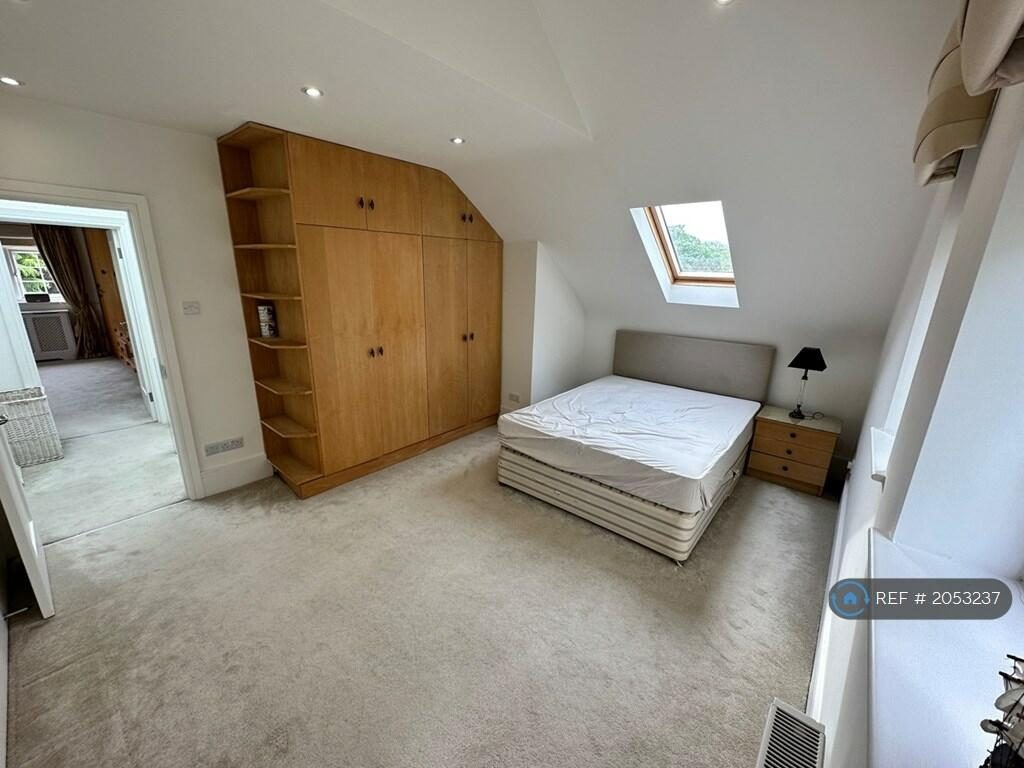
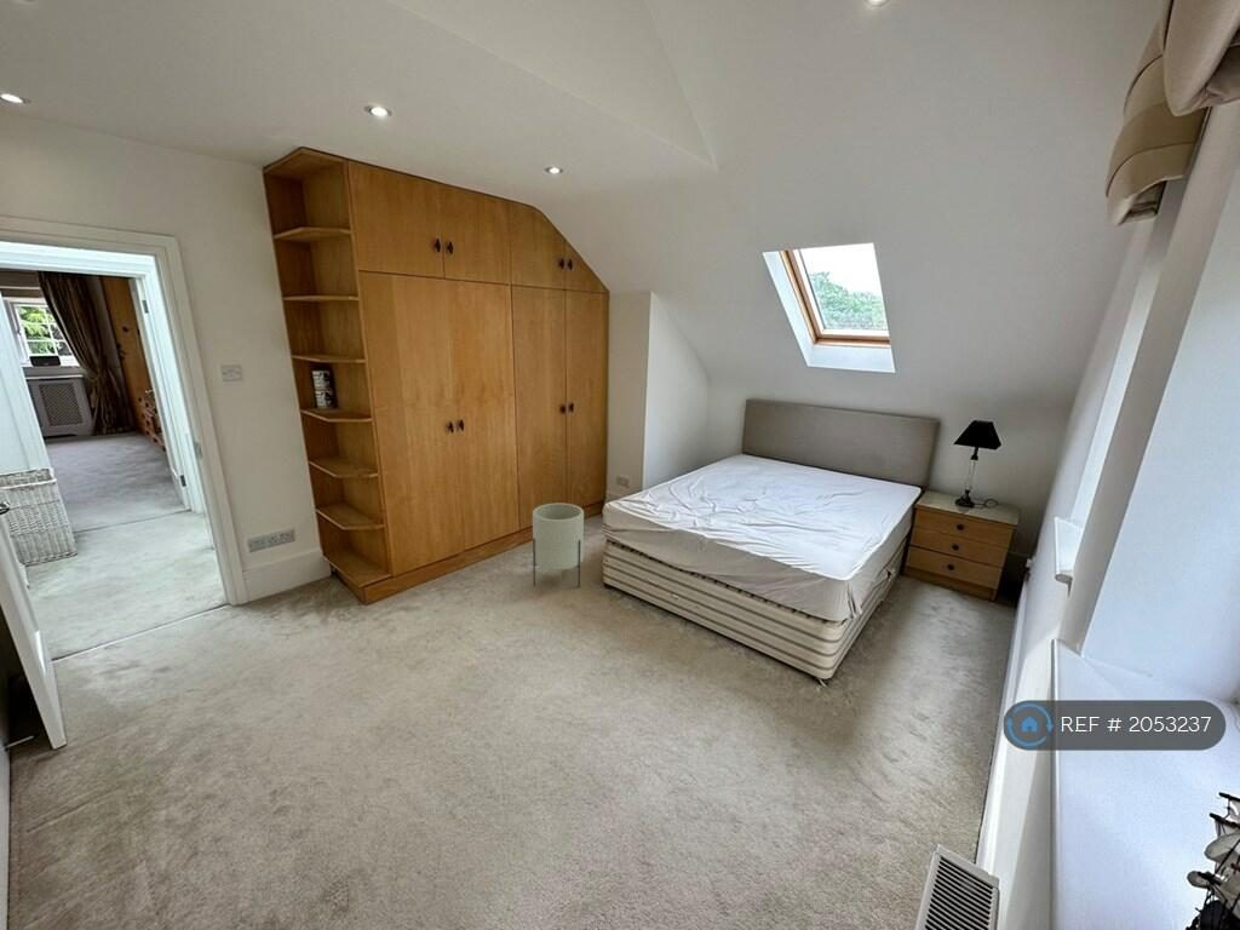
+ planter (557, 546)
